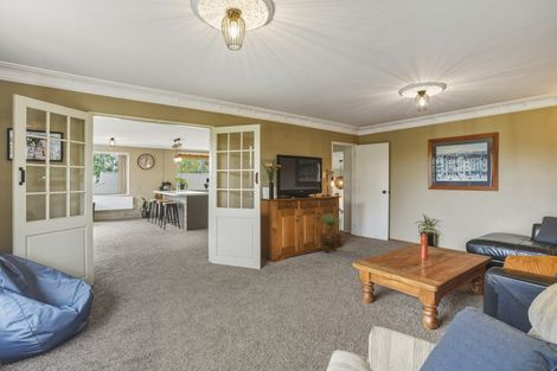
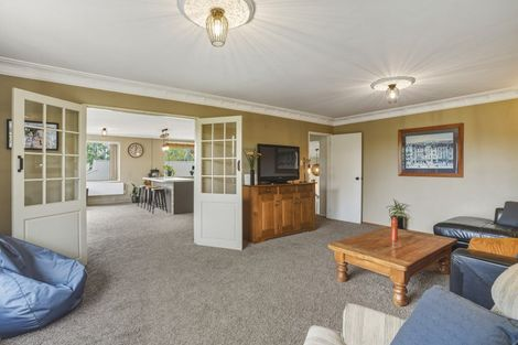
- potted tree (331, 232)
